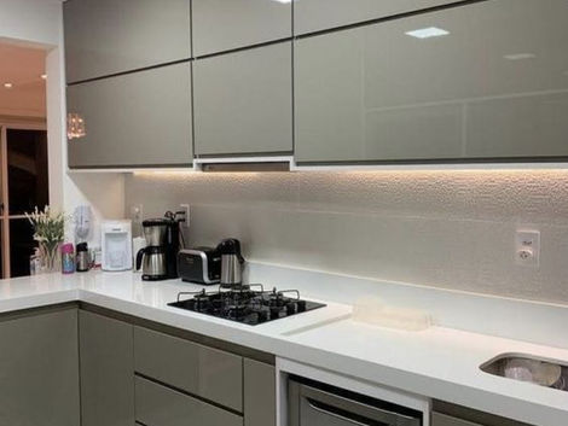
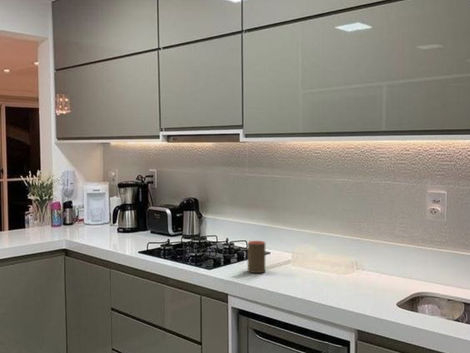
+ cup (256, 256)
